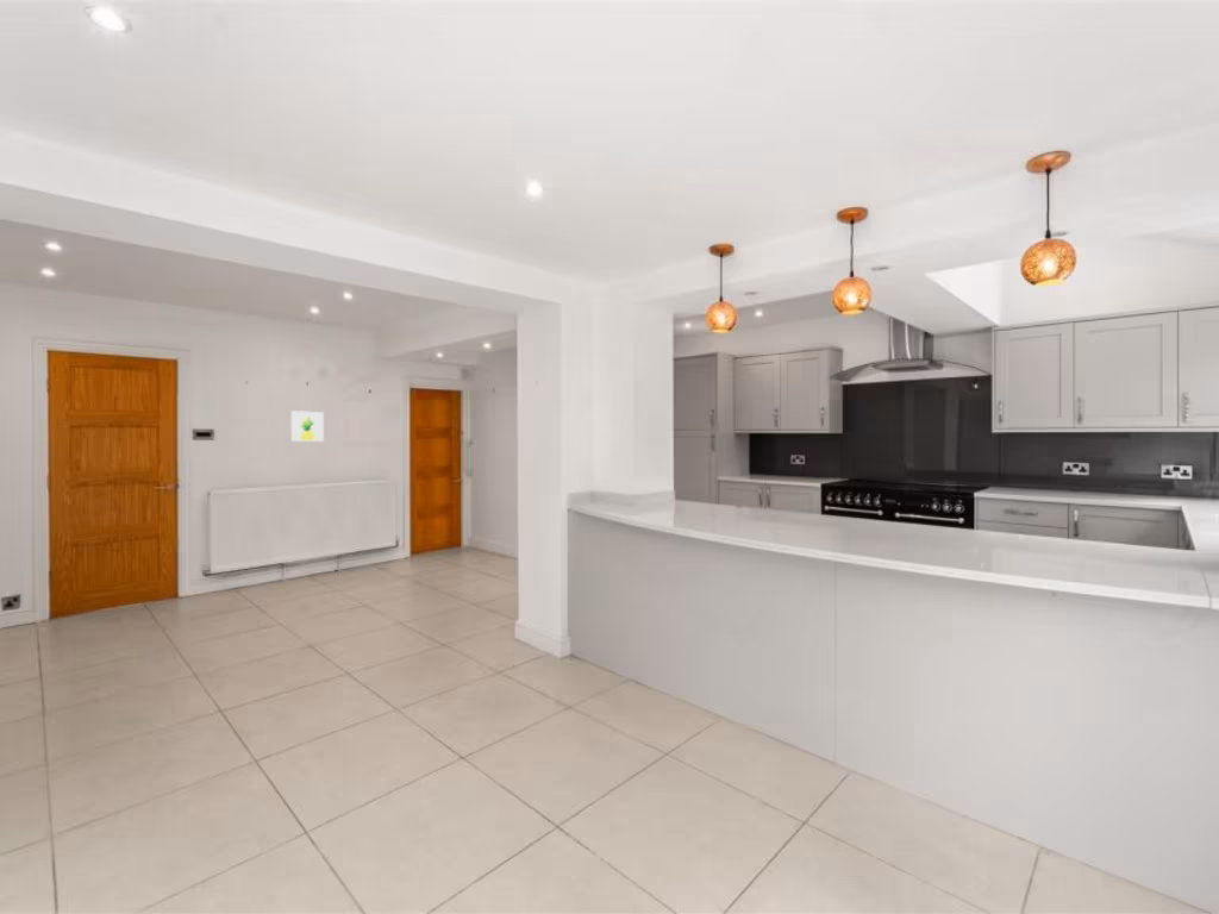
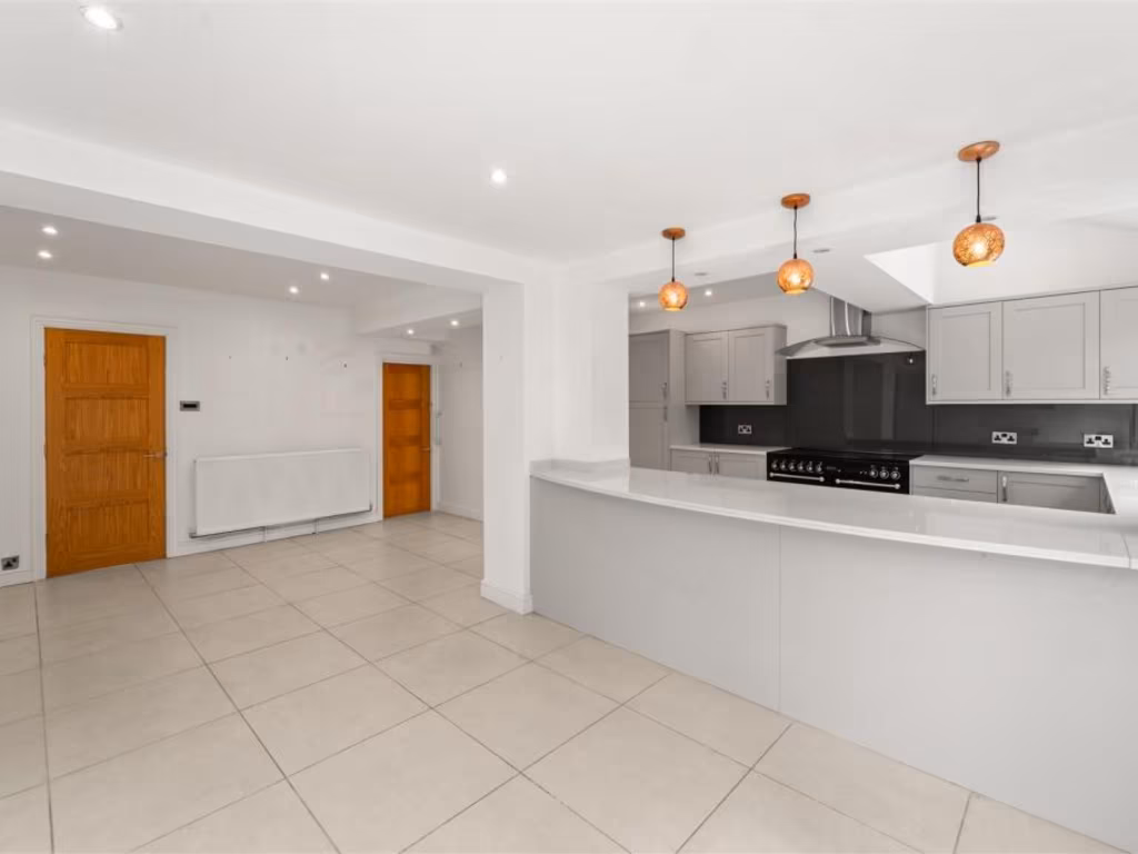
- wall art (307, 426)
